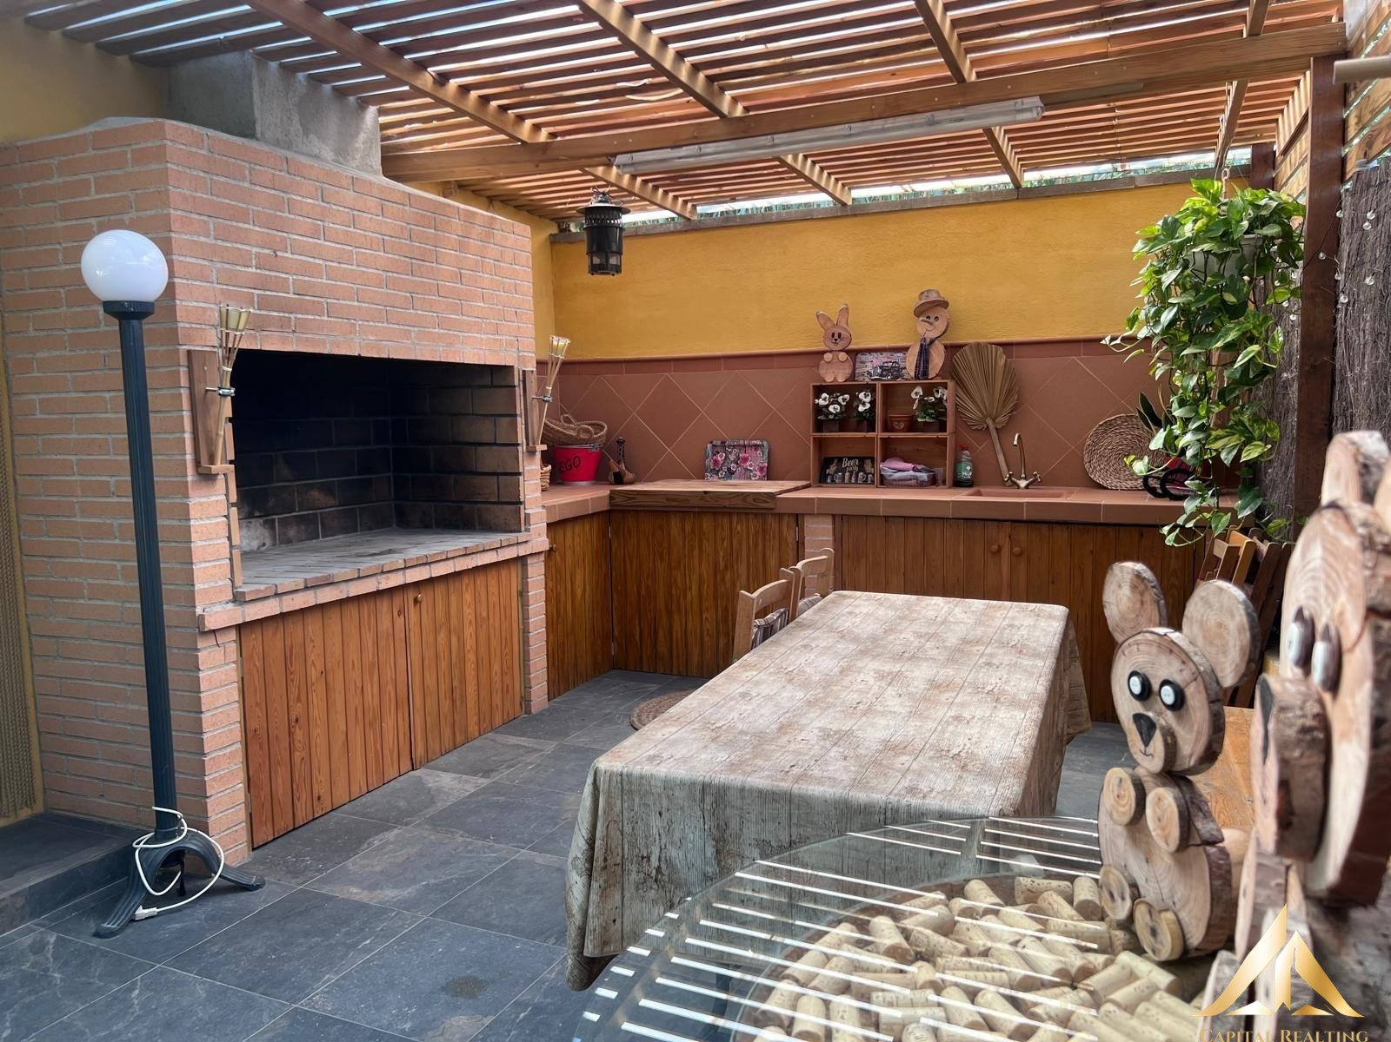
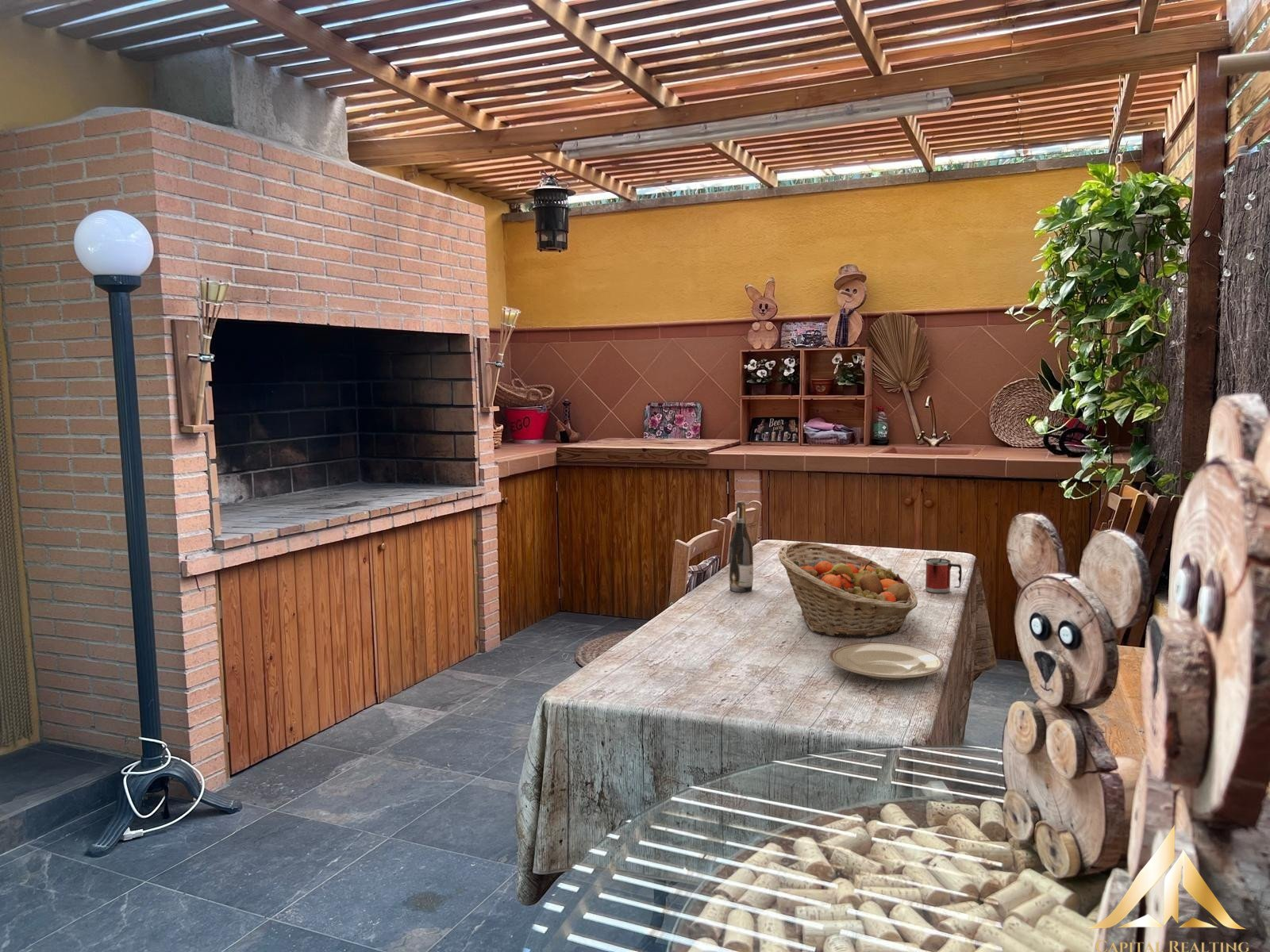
+ fruit basket (847, 586)
+ plate (885, 665)
+ mug (942, 575)
+ wine bottle (741, 545)
